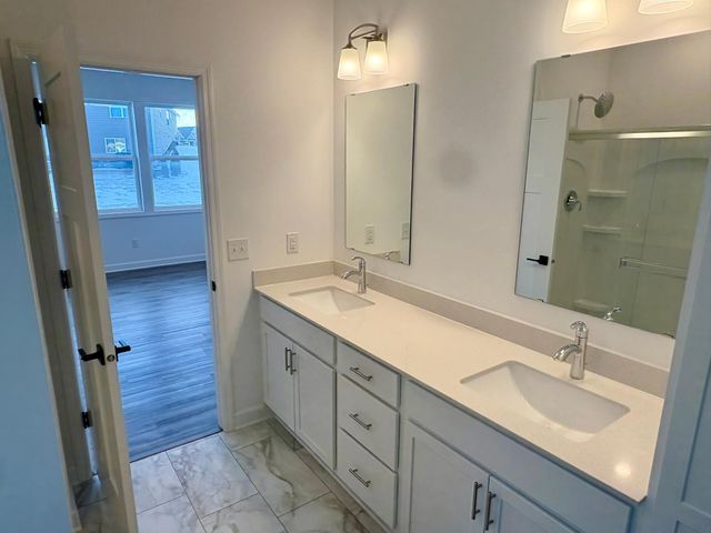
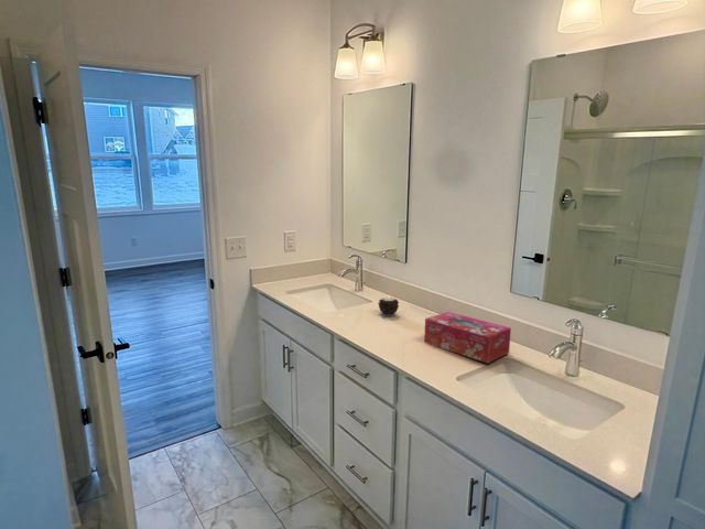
+ tissue box (466, 335)
+ candle (388, 304)
